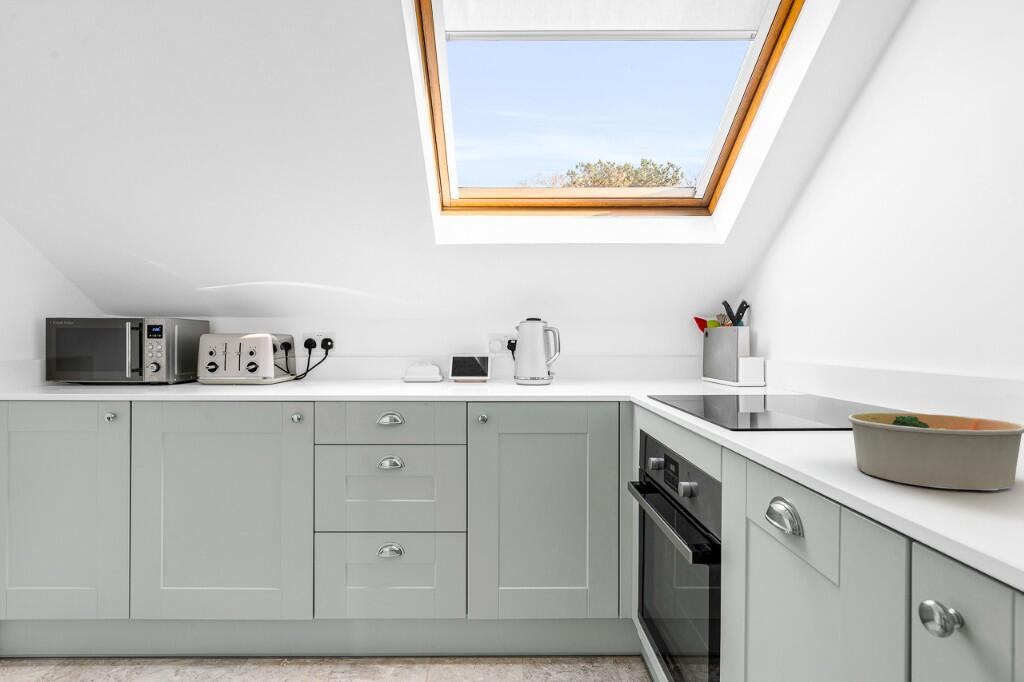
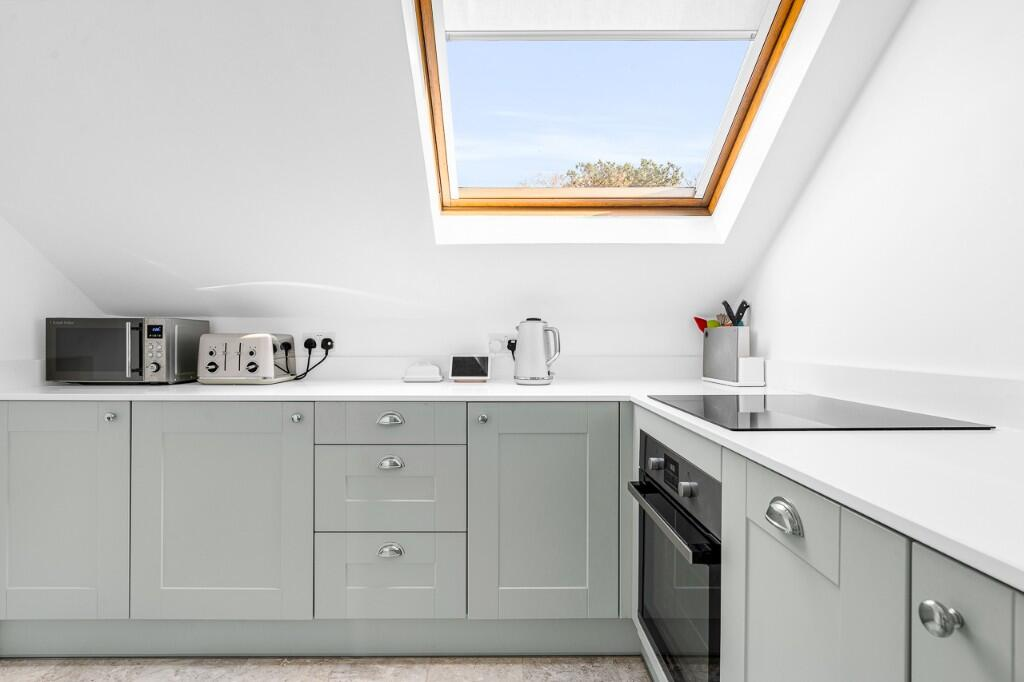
- bowl (930, 444)
